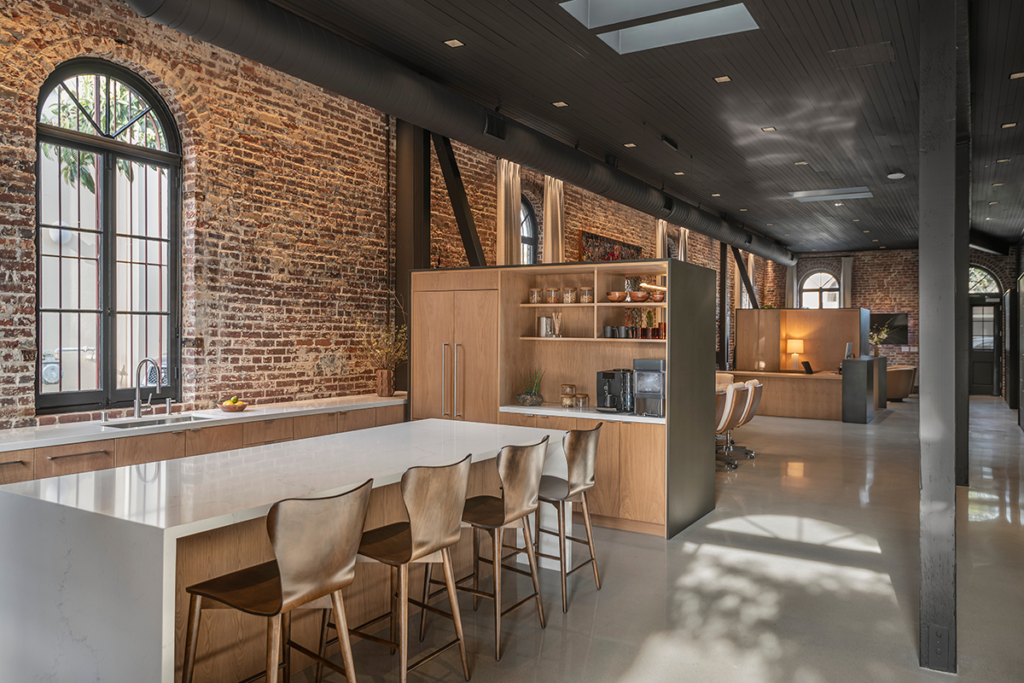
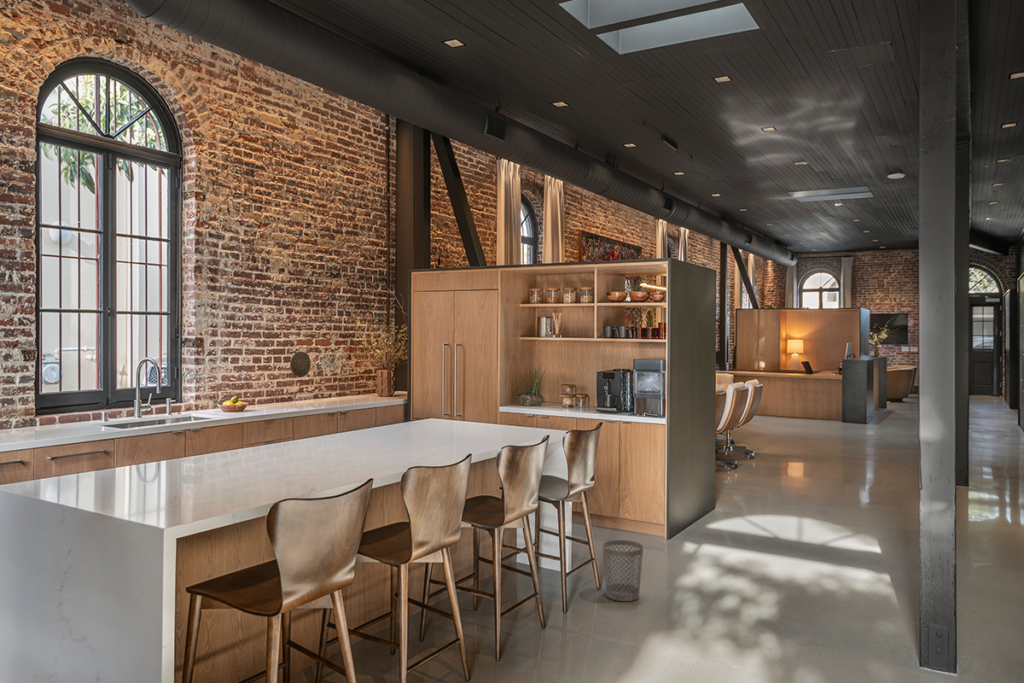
+ wastebasket (622, 570)
+ decorative plate (301, 364)
